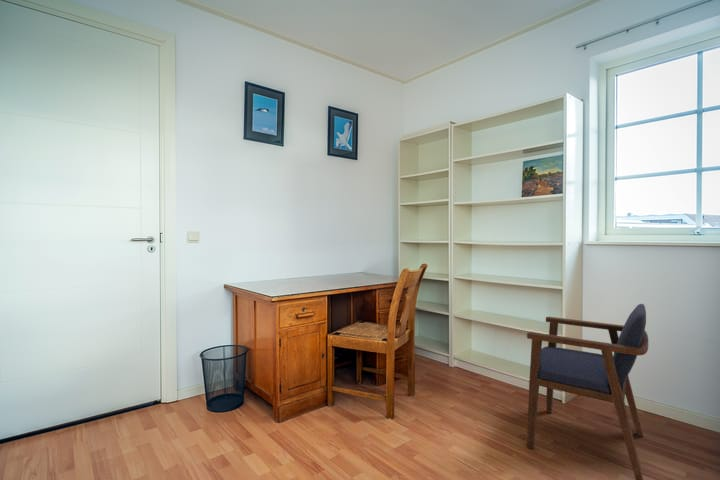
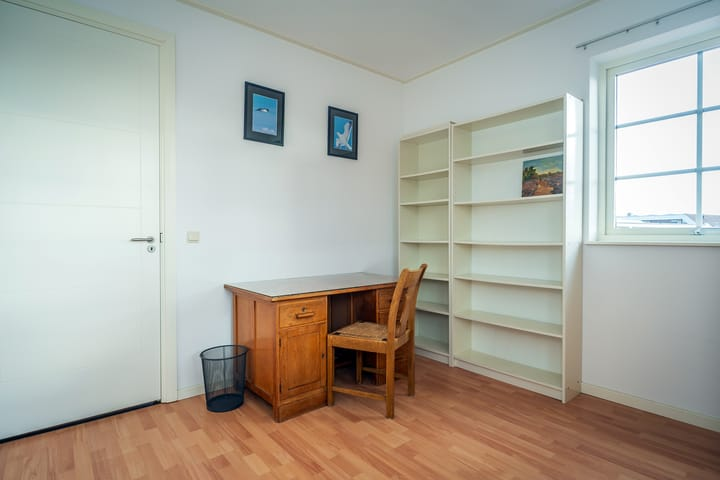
- armchair (588, 372)
